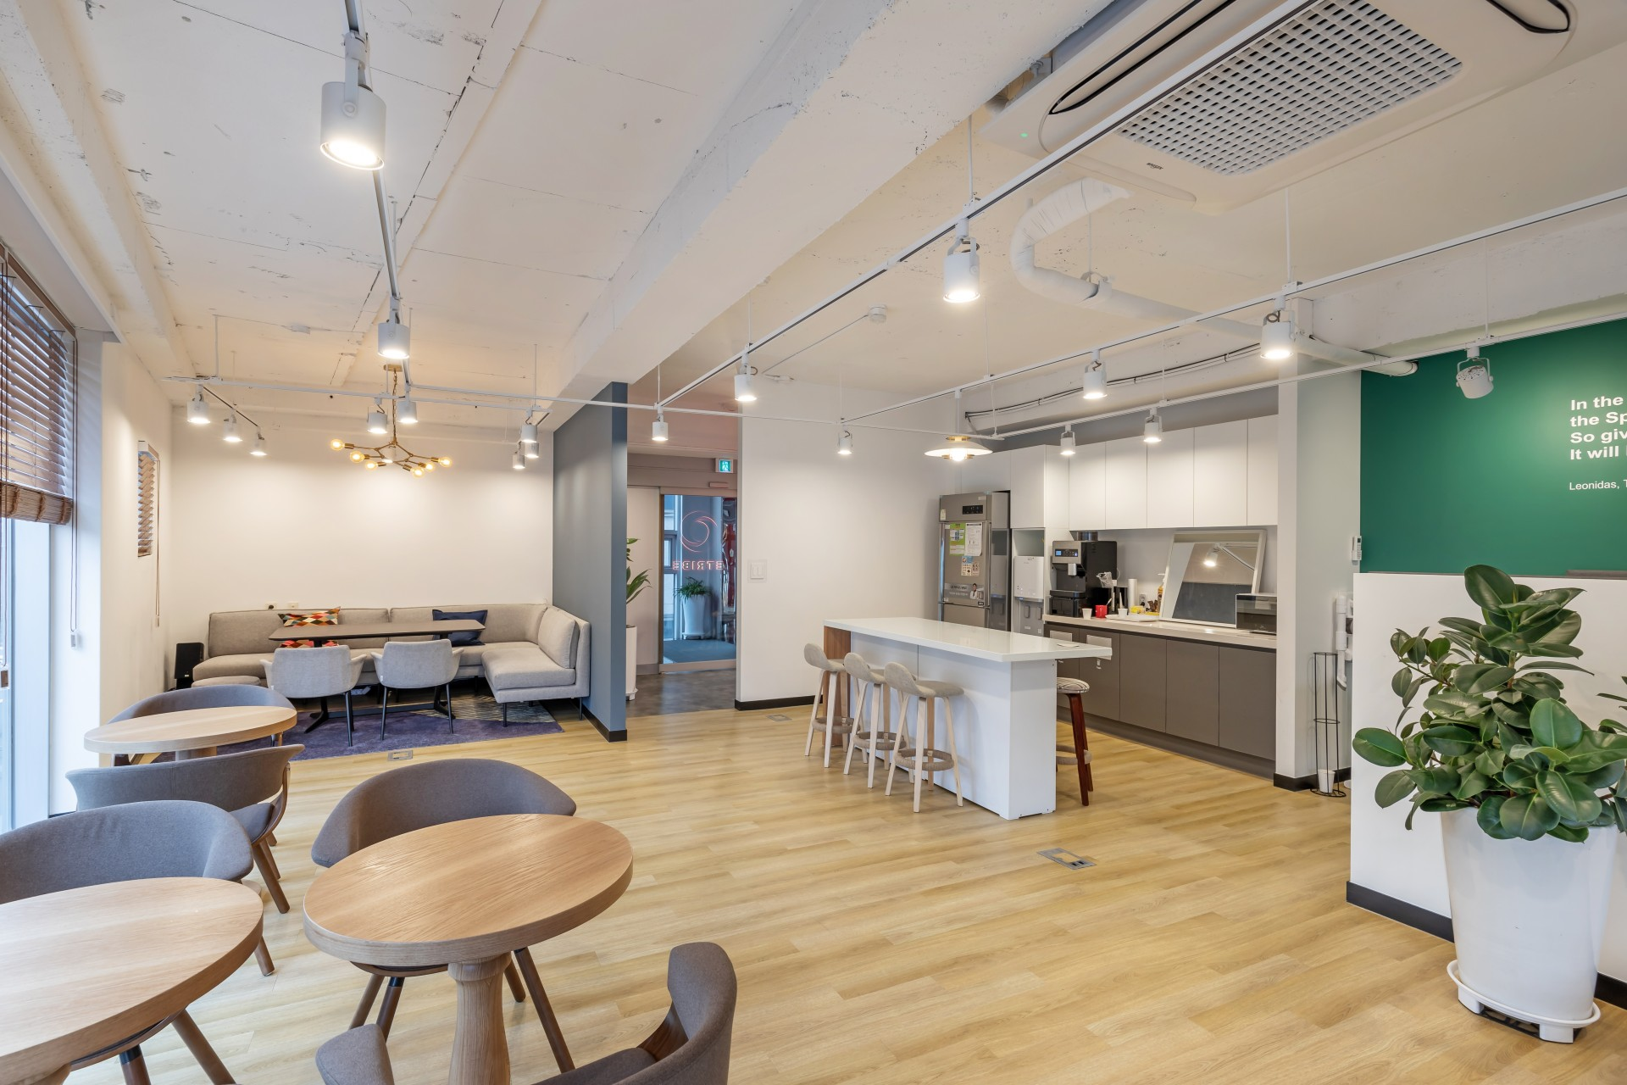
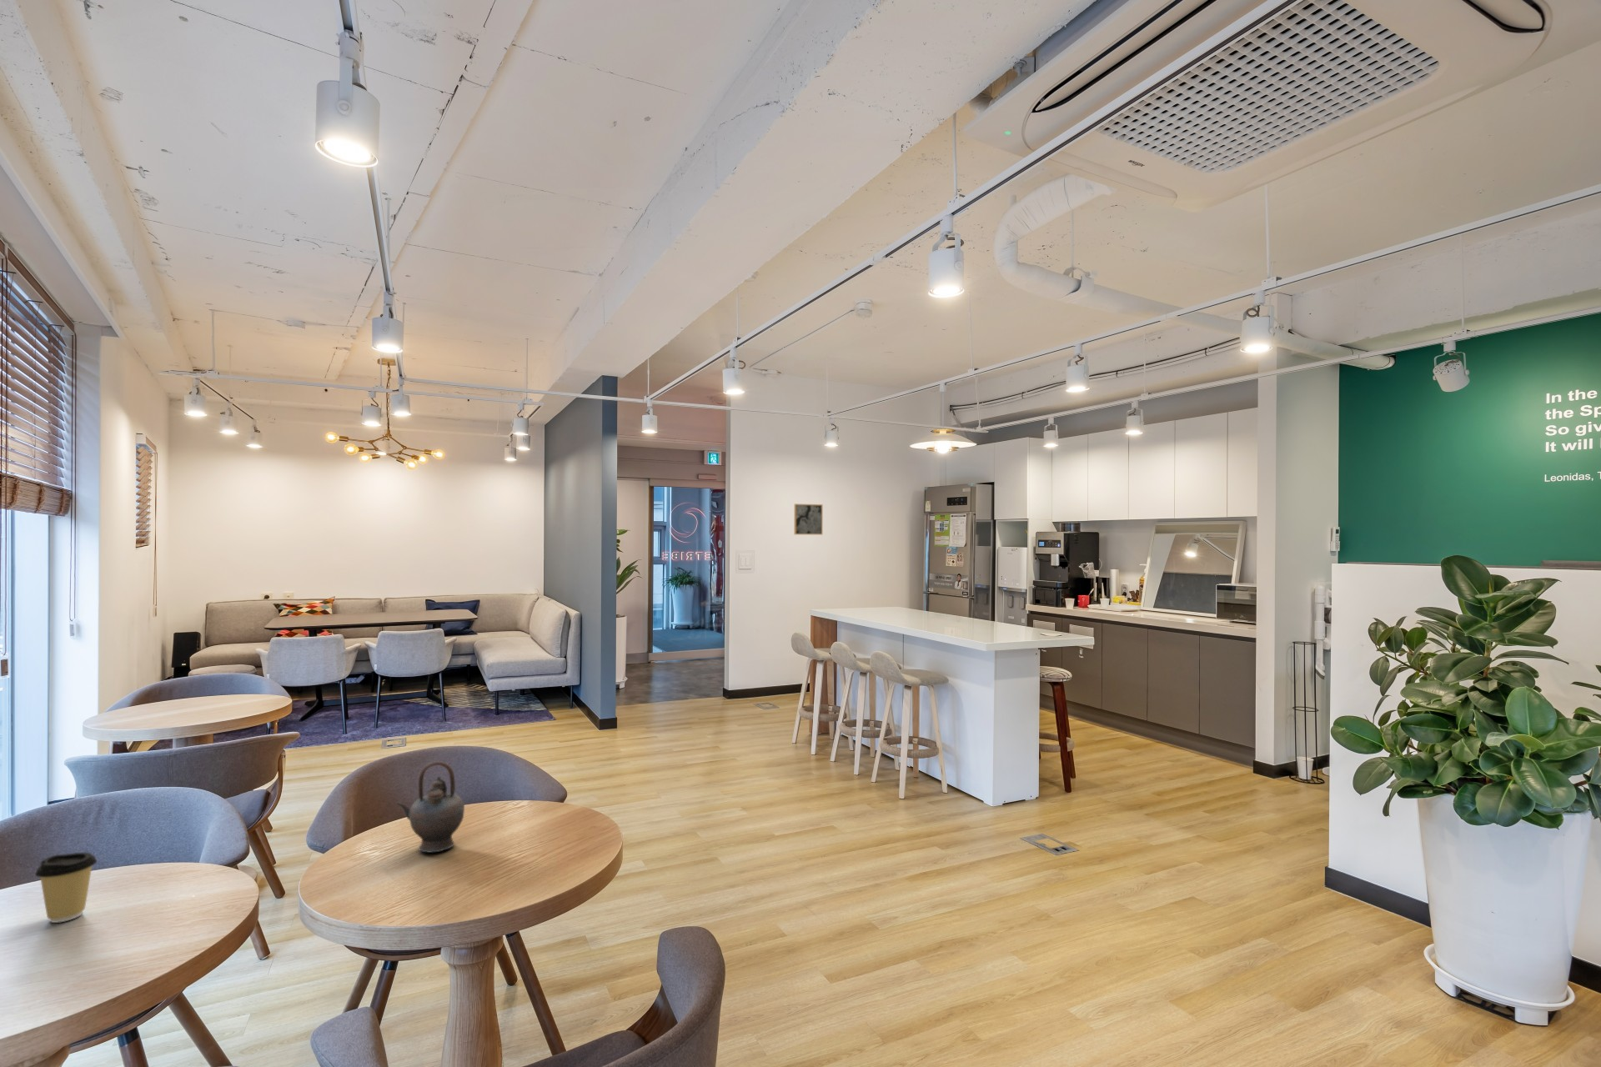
+ wall art (808, 519)
+ coffee cup (66, 887)
+ teapot (430, 805)
